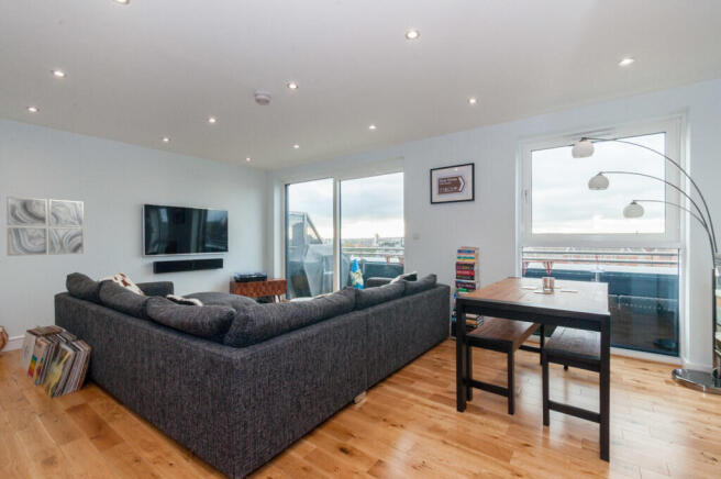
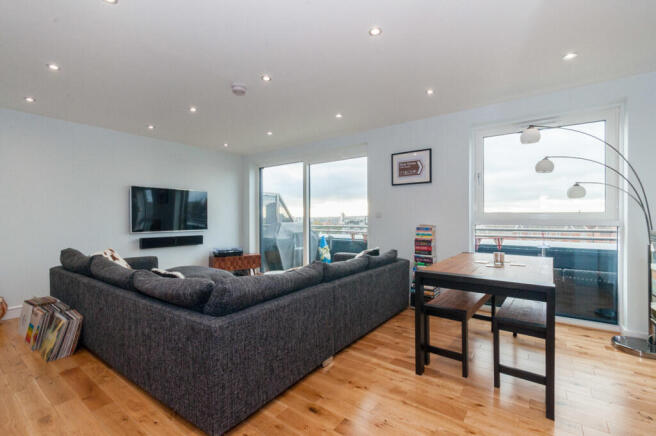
- wall art (46, 227)
